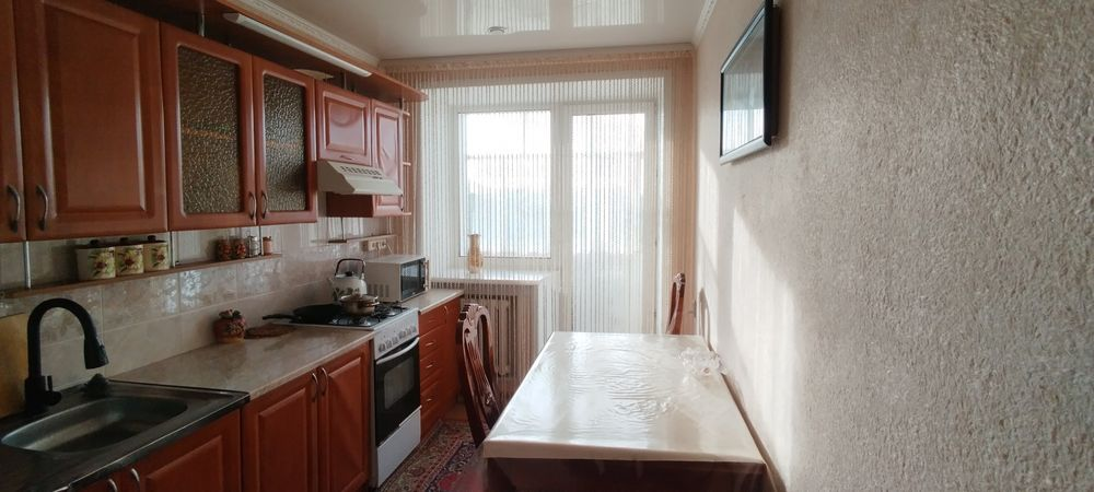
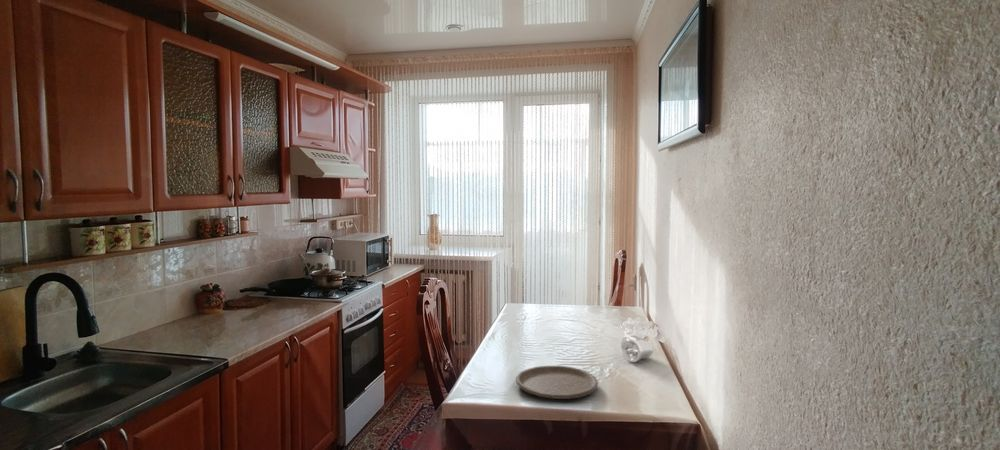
+ plate (556, 382)
+ pipe fitting (636, 347)
